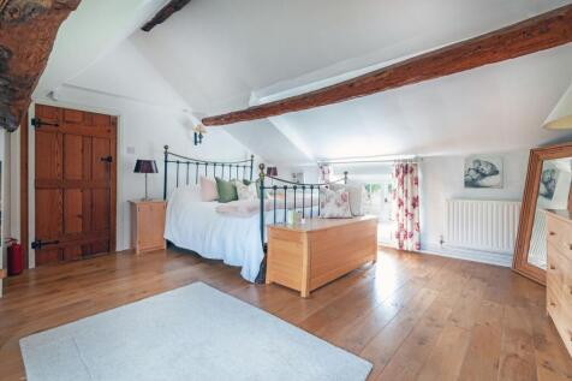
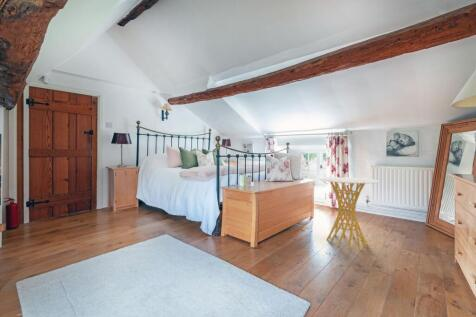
+ side table (346, 210)
